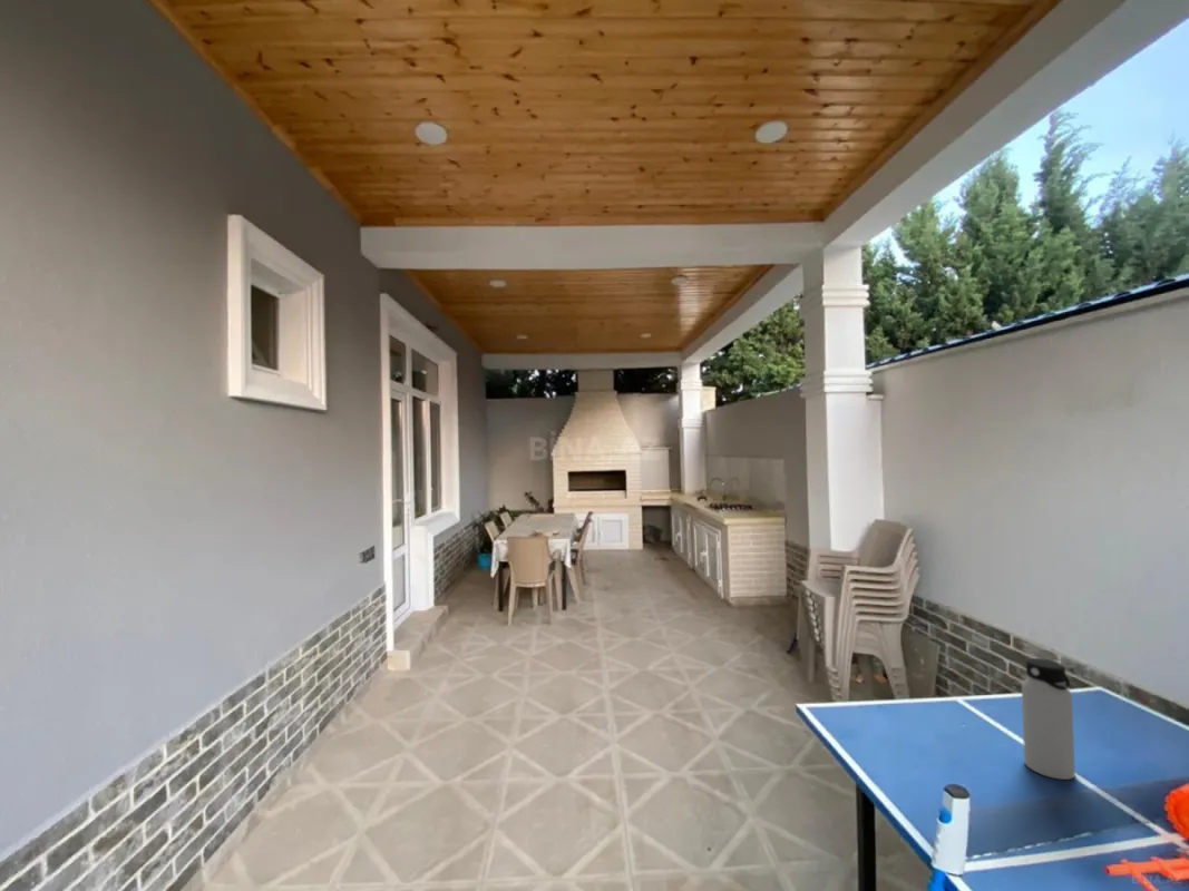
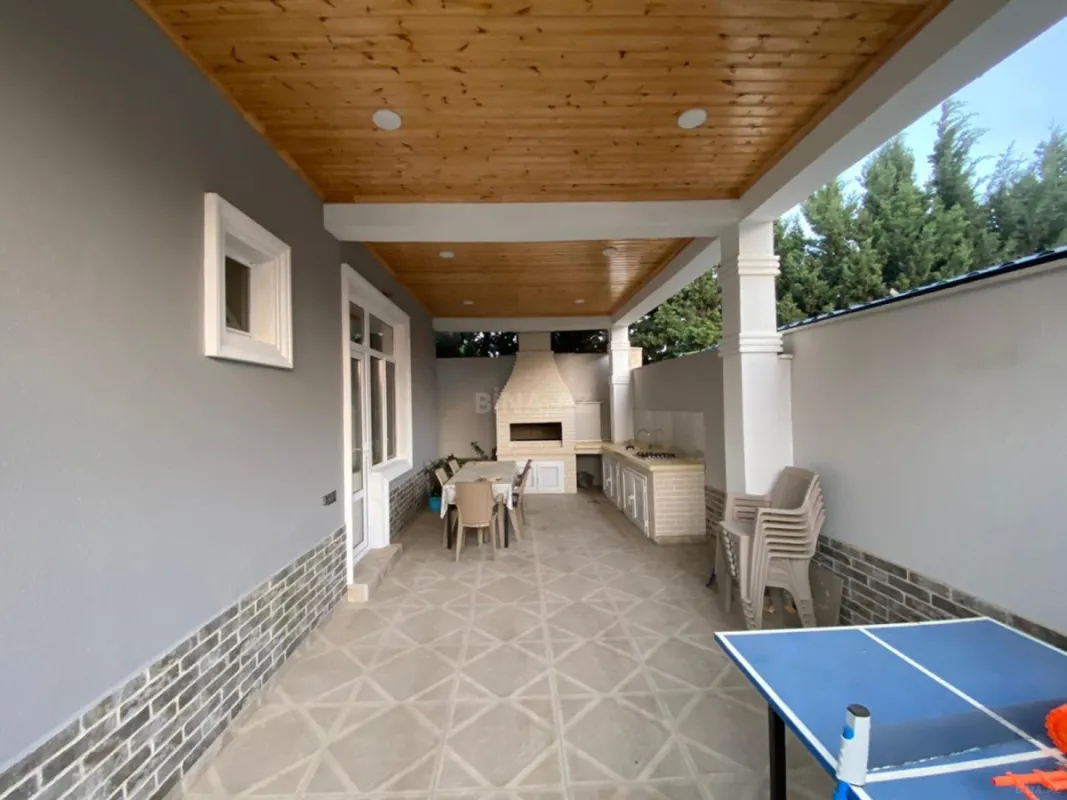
- water bottle (1046, 715)
